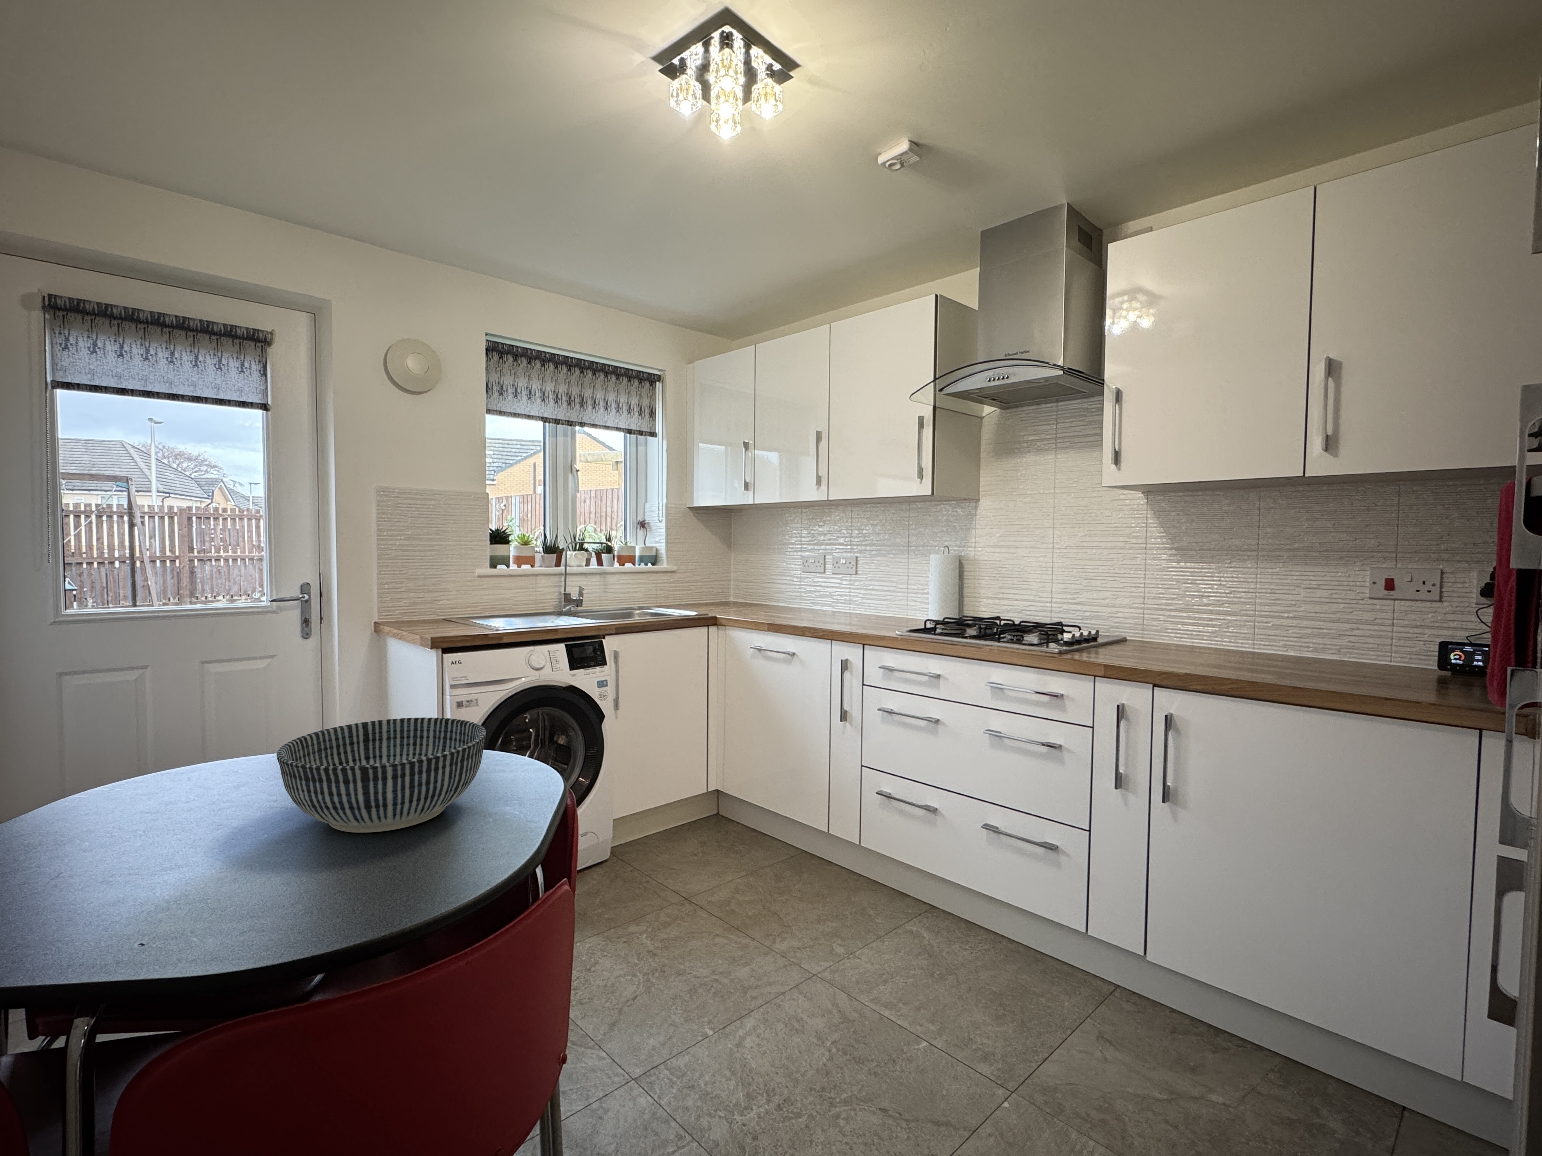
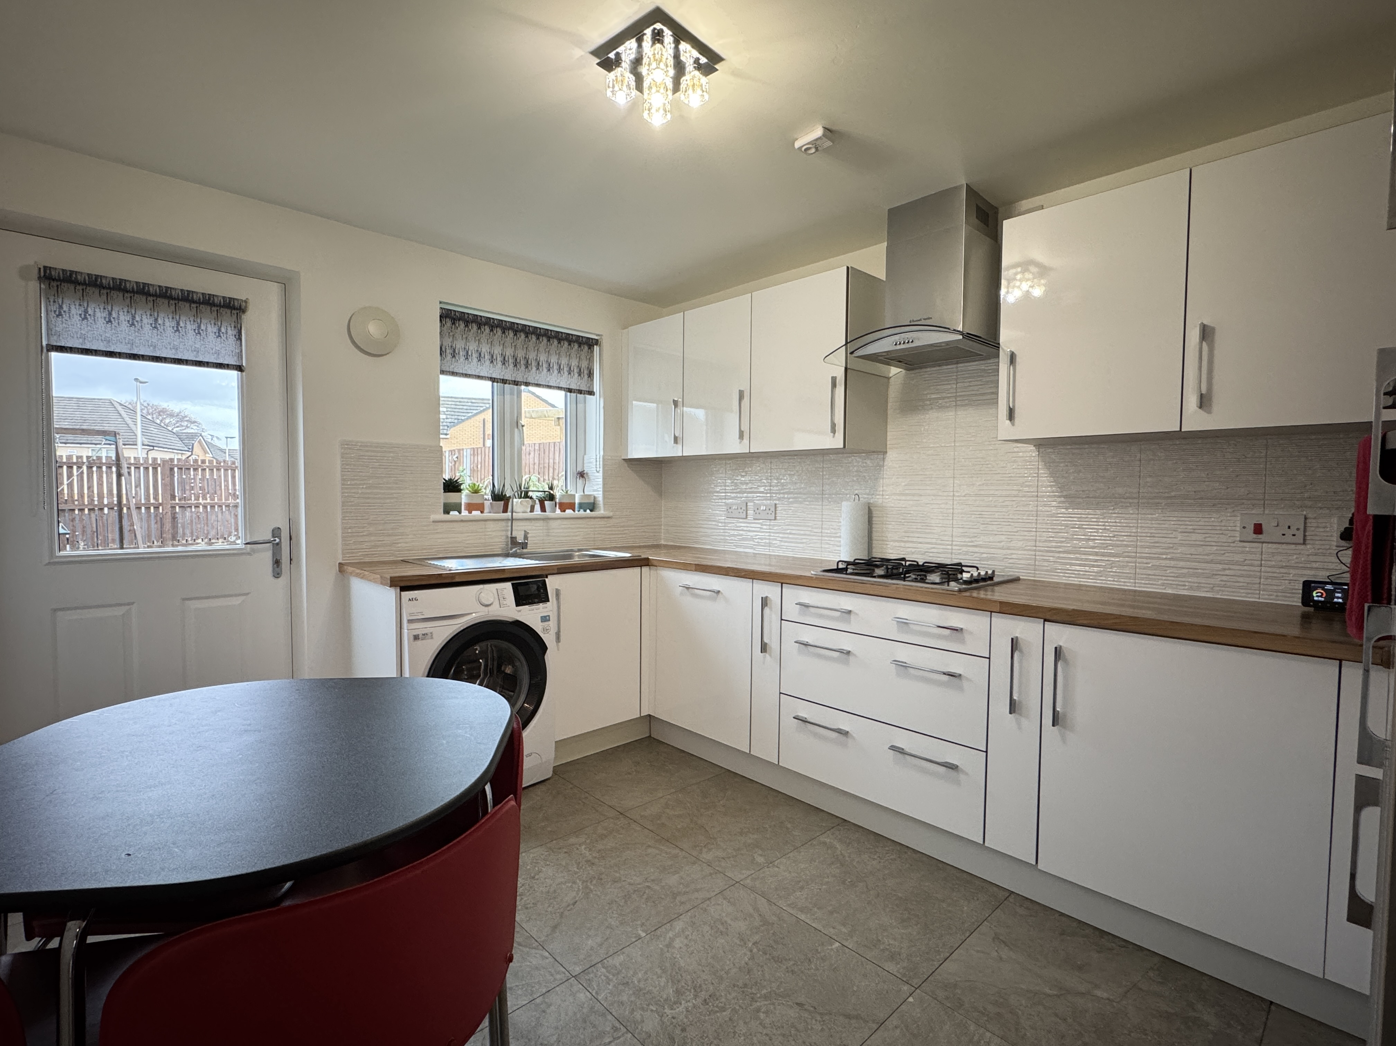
- bowl (387, 776)
